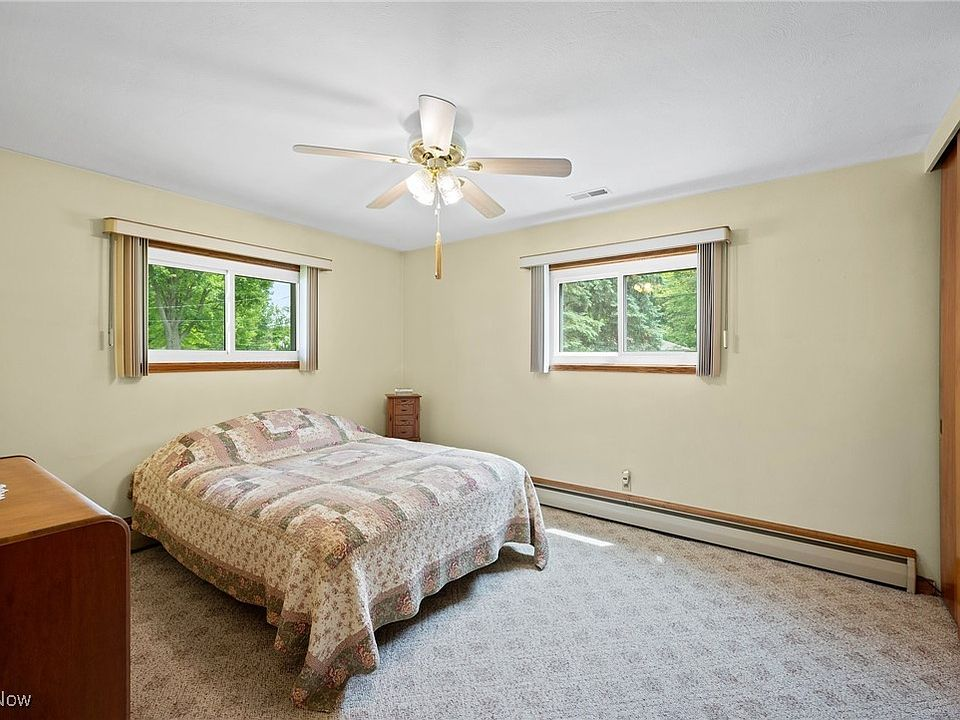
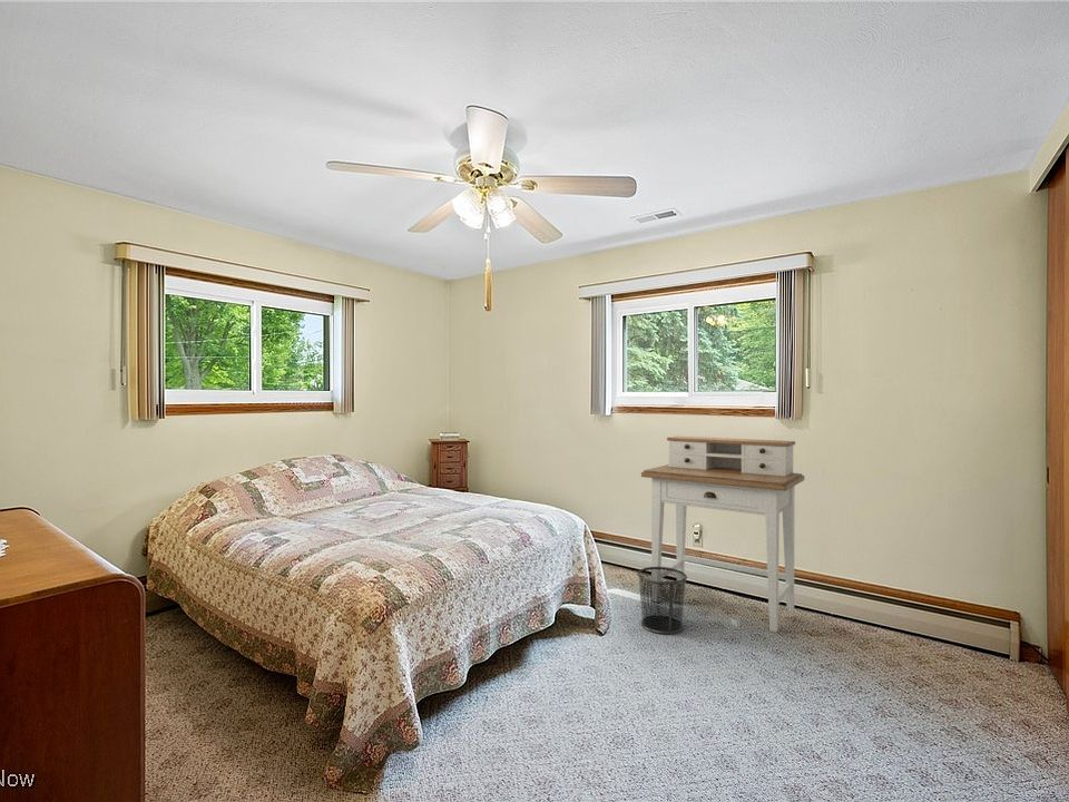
+ waste bin (661, 599)
+ desk (720, 509)
